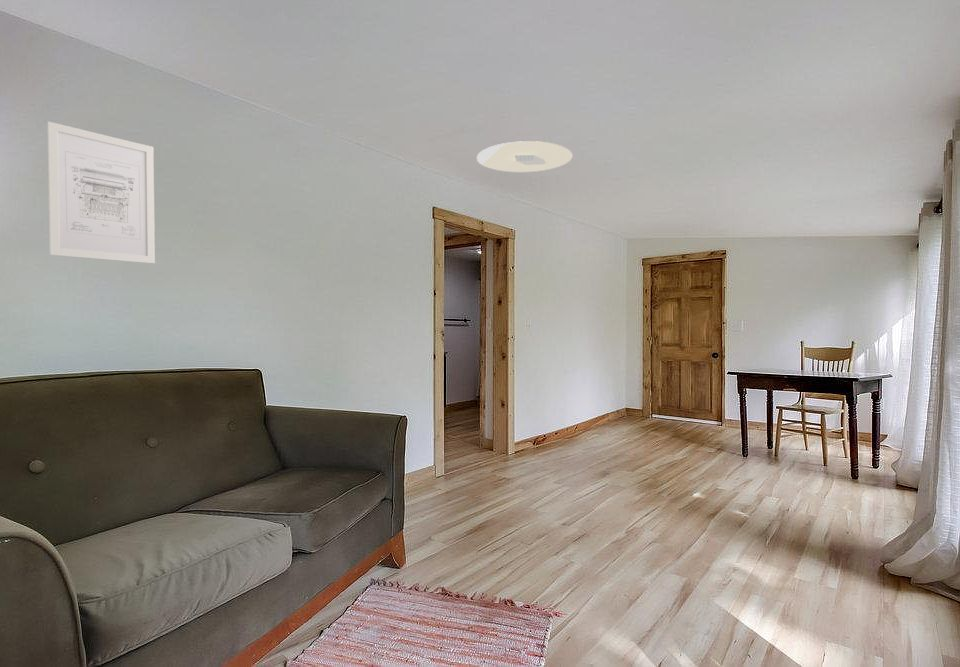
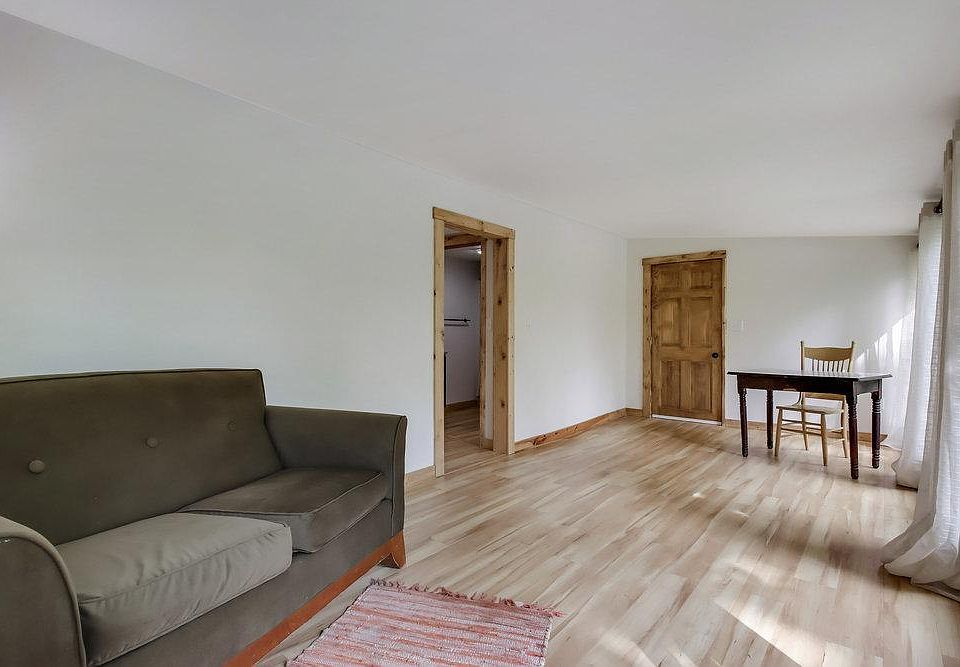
- ceiling light (524, 153)
- wall art (104, 197)
